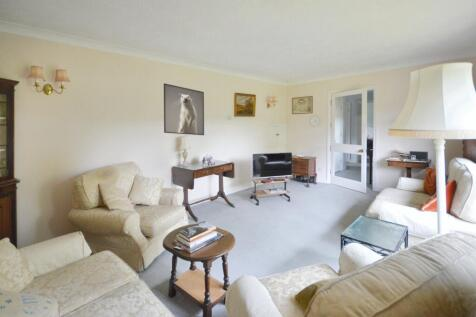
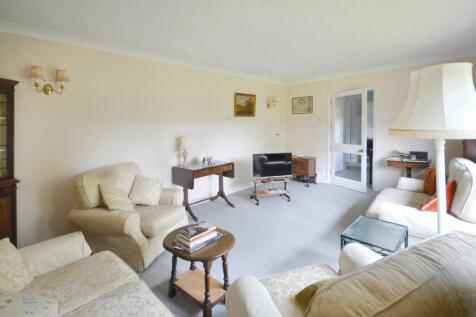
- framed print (185, 111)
